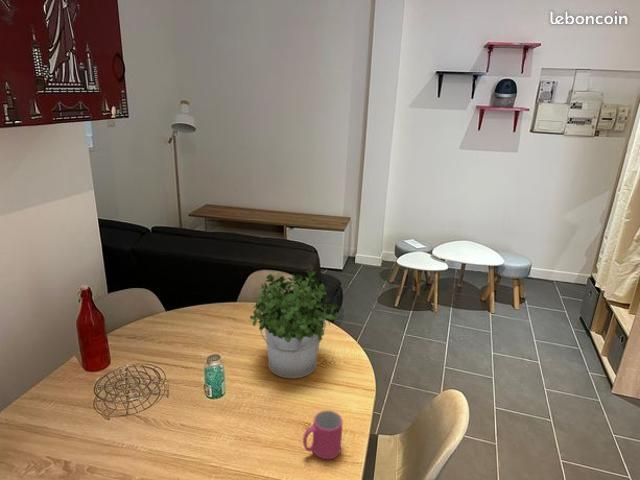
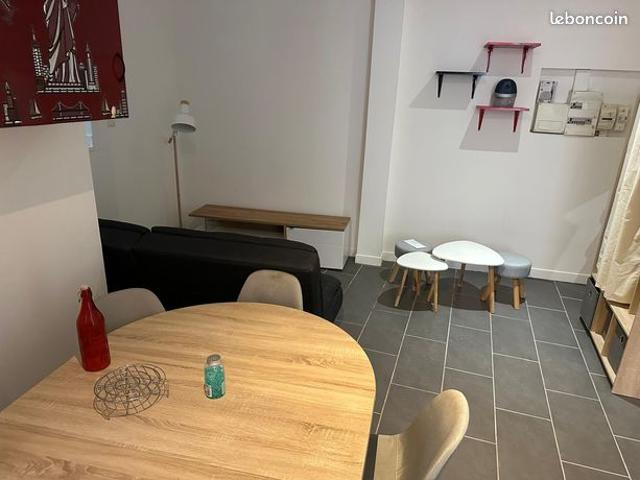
- mug (322, 436)
- potted plant (295, 322)
